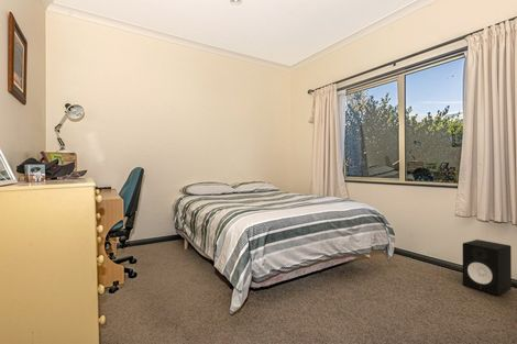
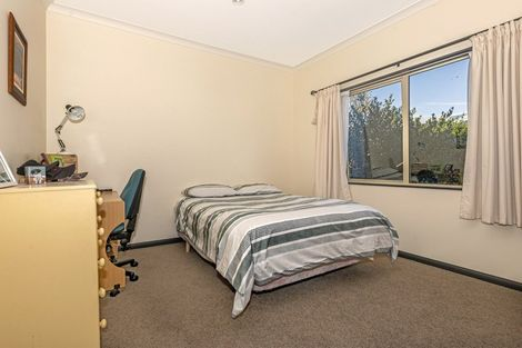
- speaker (486, 265)
